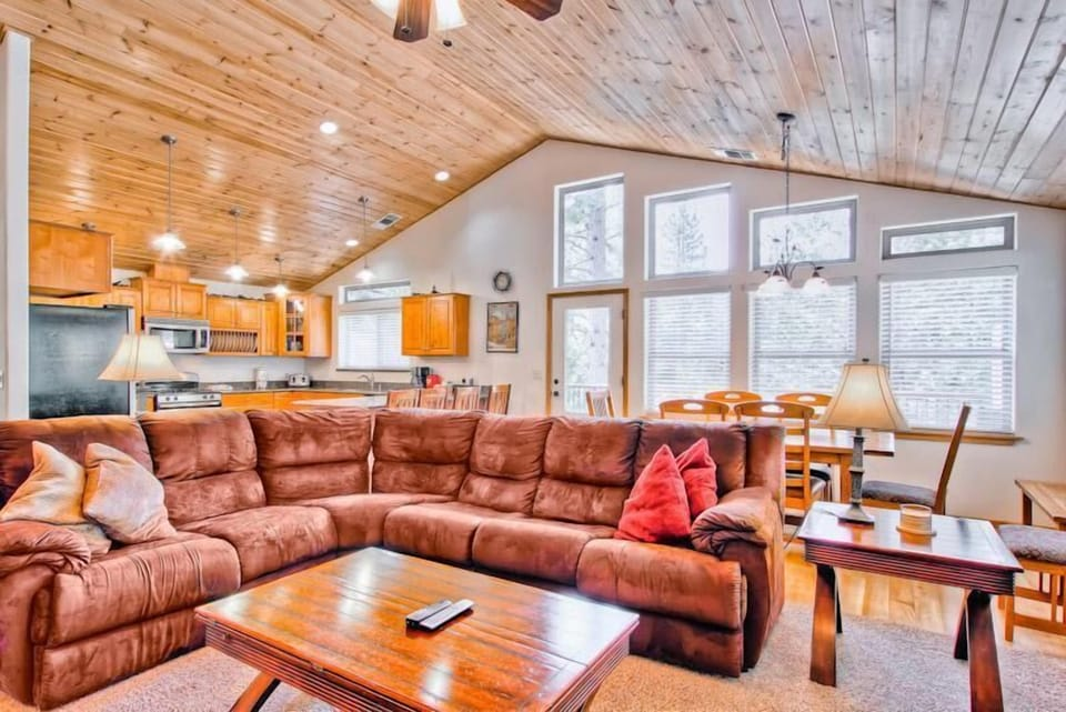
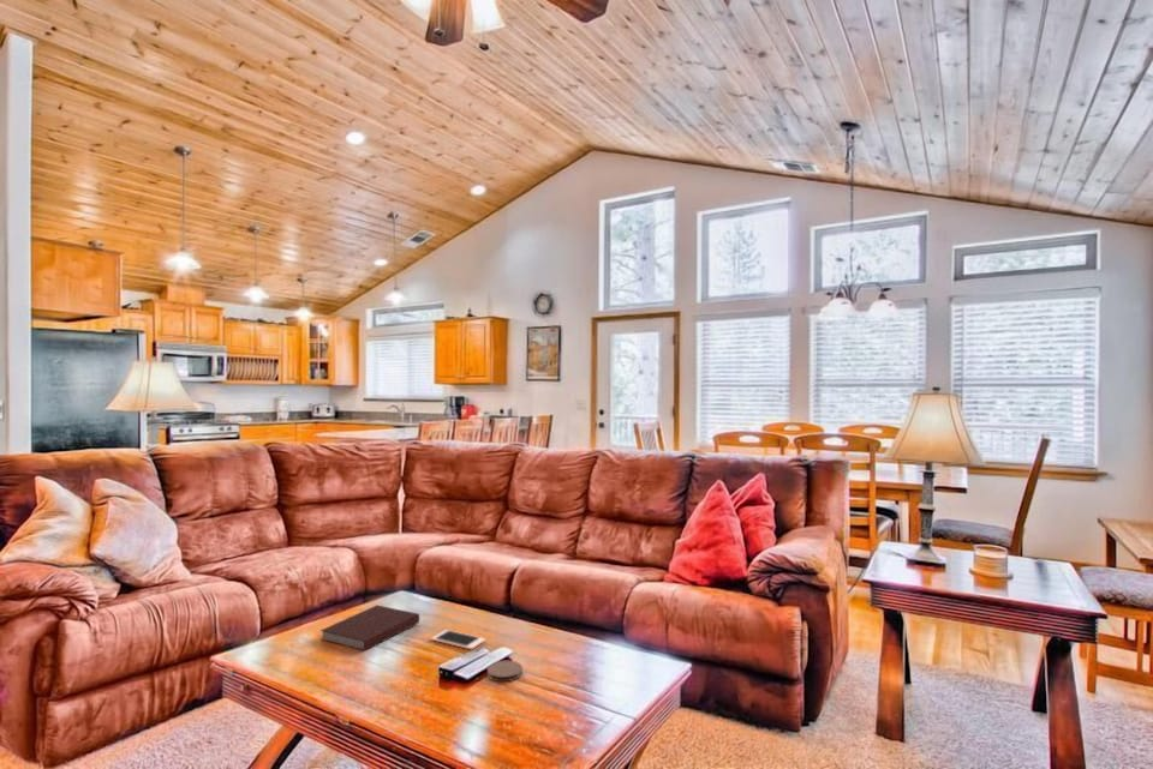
+ cell phone (458, 638)
+ coaster (504, 671)
+ notebook (371, 626)
